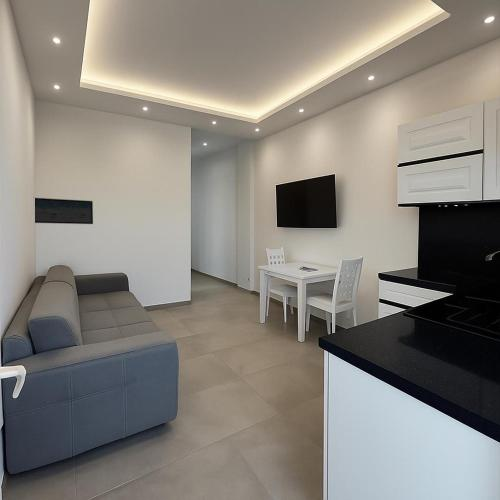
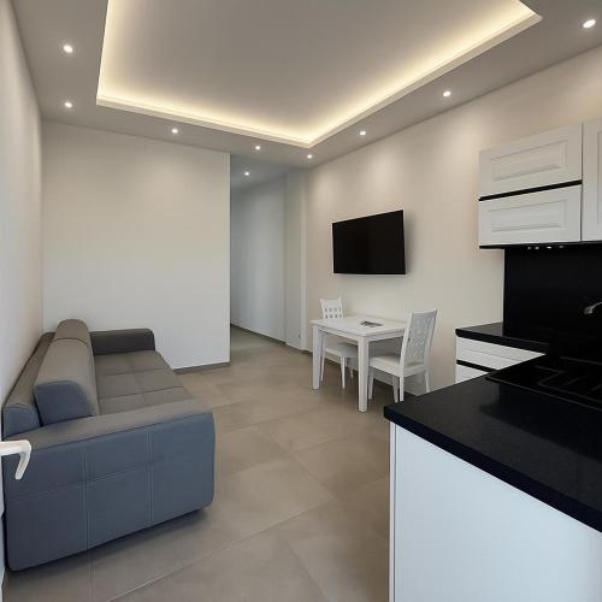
- wall art (54, 211)
